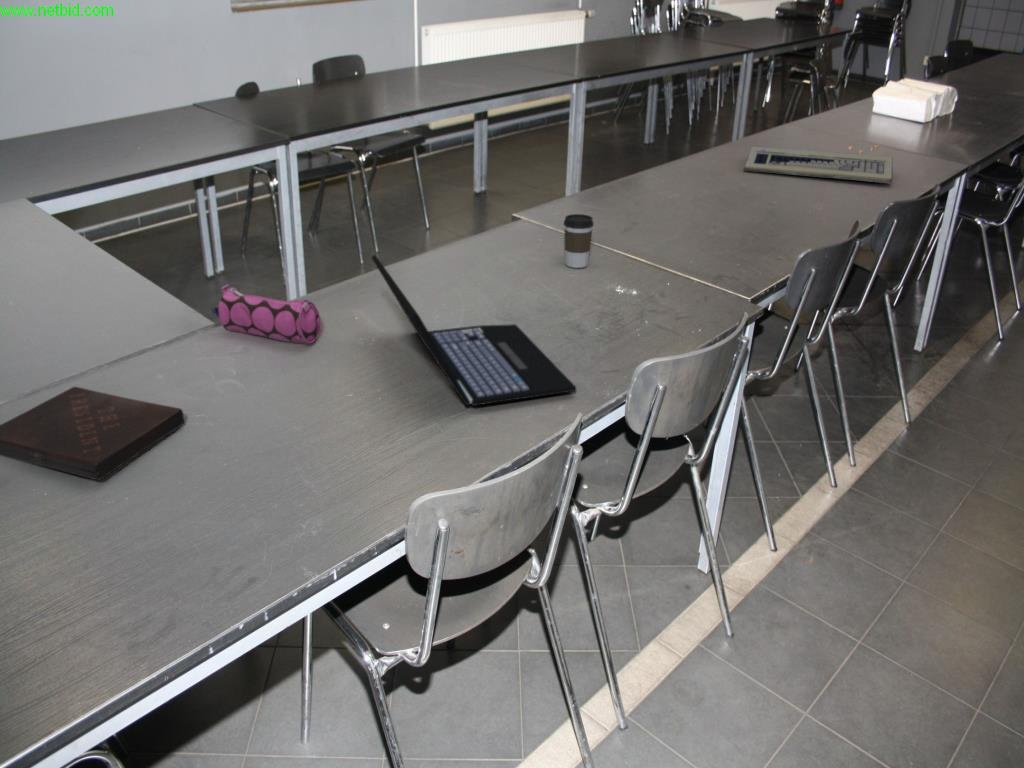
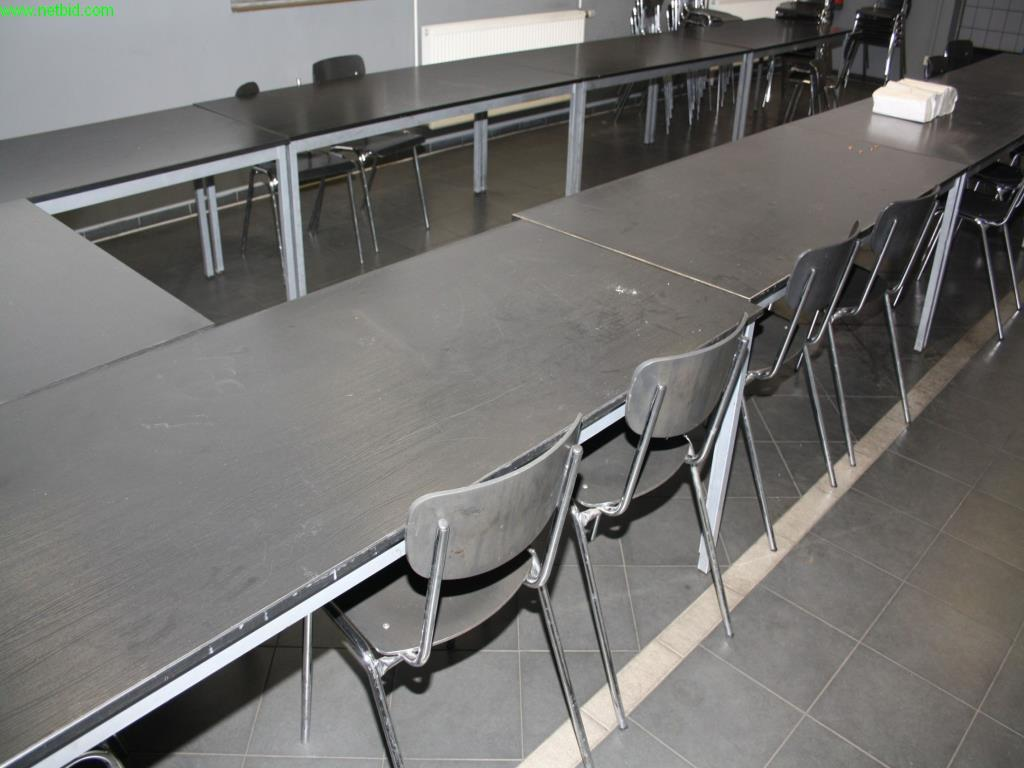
- pencil case (268, 314)
- computer keyboard (817, 163)
- laptop (470, 326)
- book (86, 429)
- coffee cup (577, 241)
